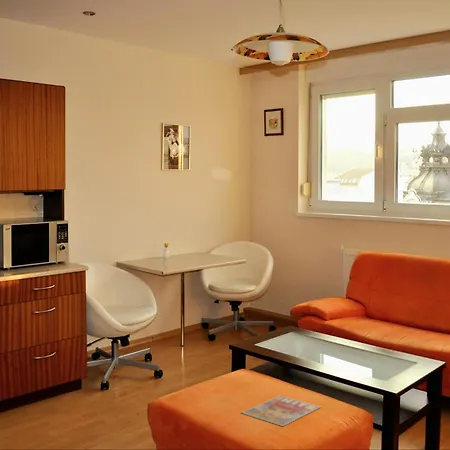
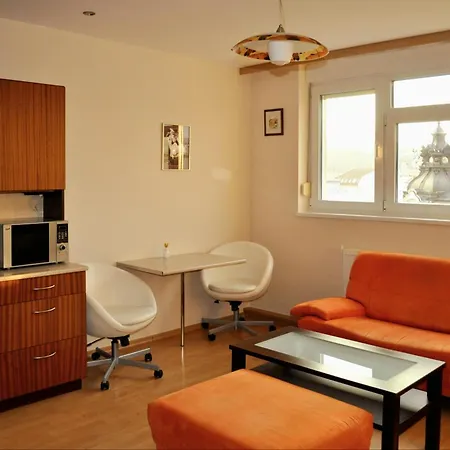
- magazine (281, 409)
